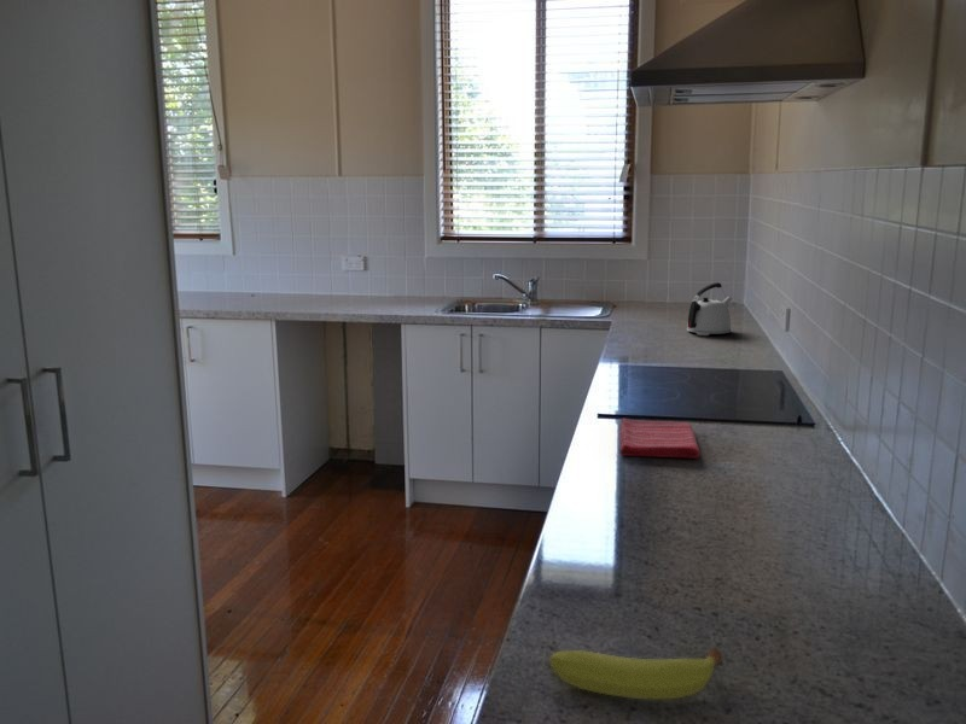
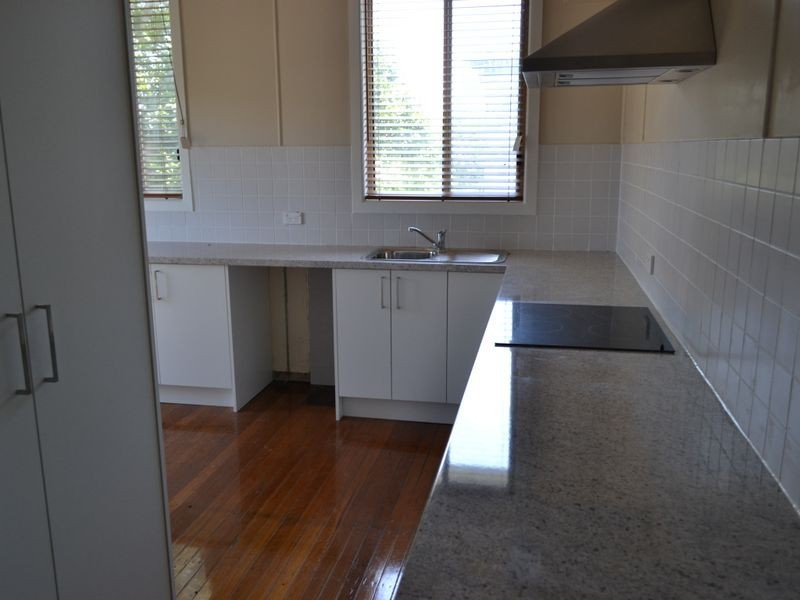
- dish towel (657, 437)
- fruit (635, 662)
- kettle (710, 306)
